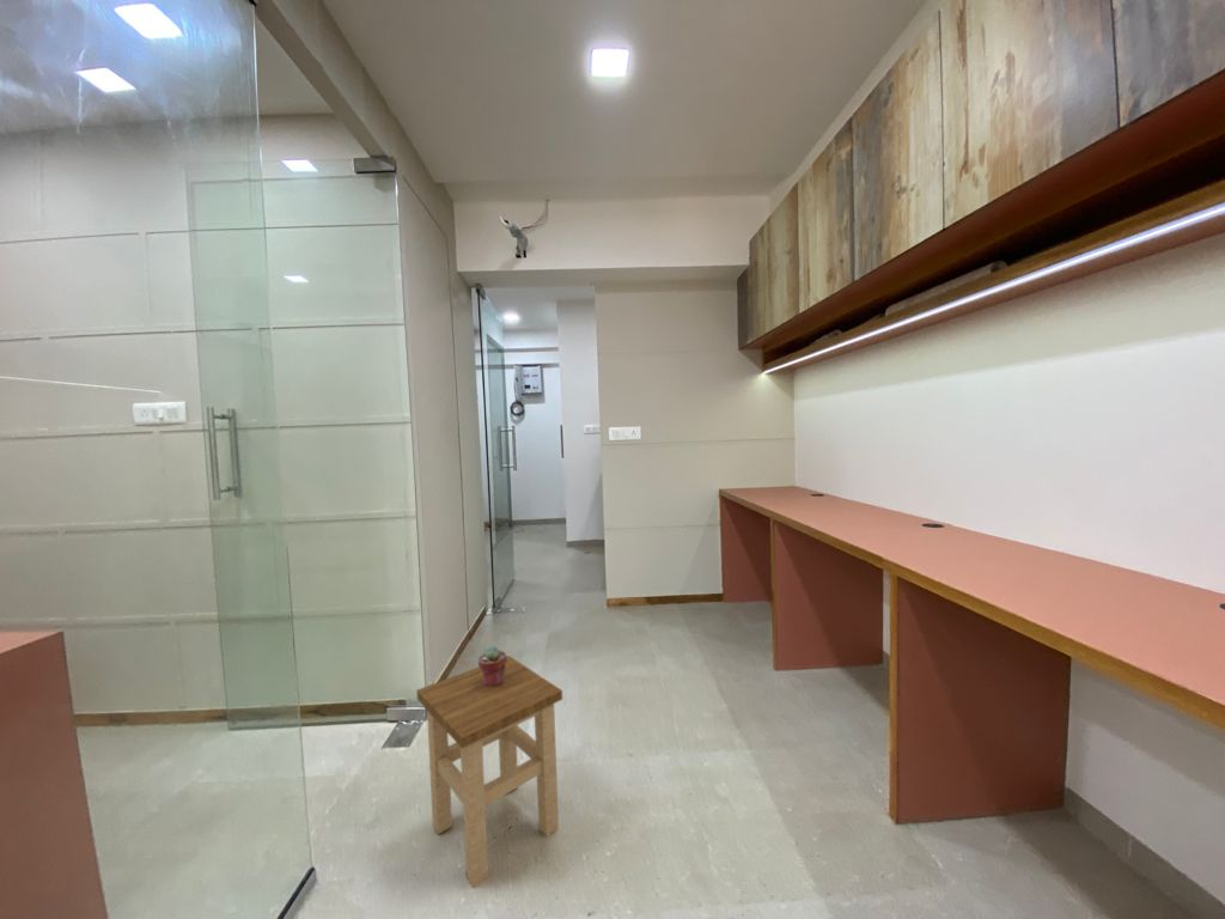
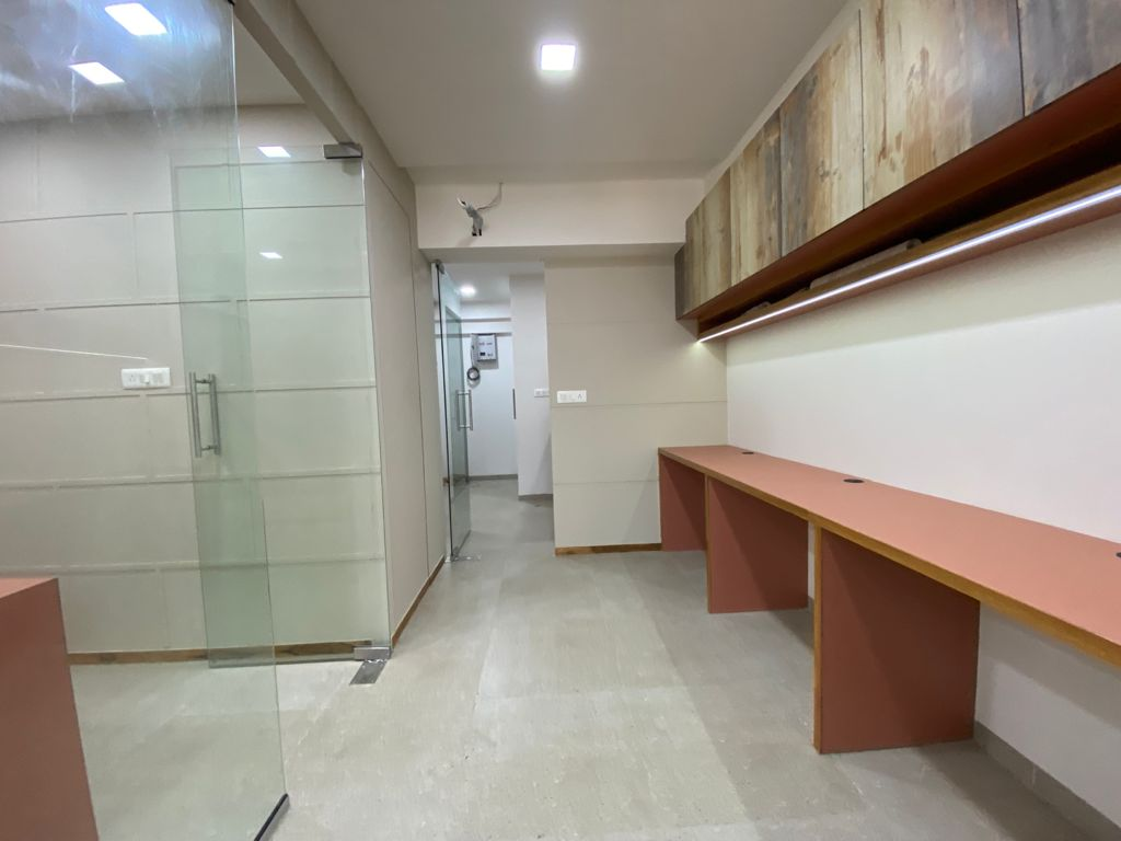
- stool (499, 757)
- potted succulent (492, 663)
